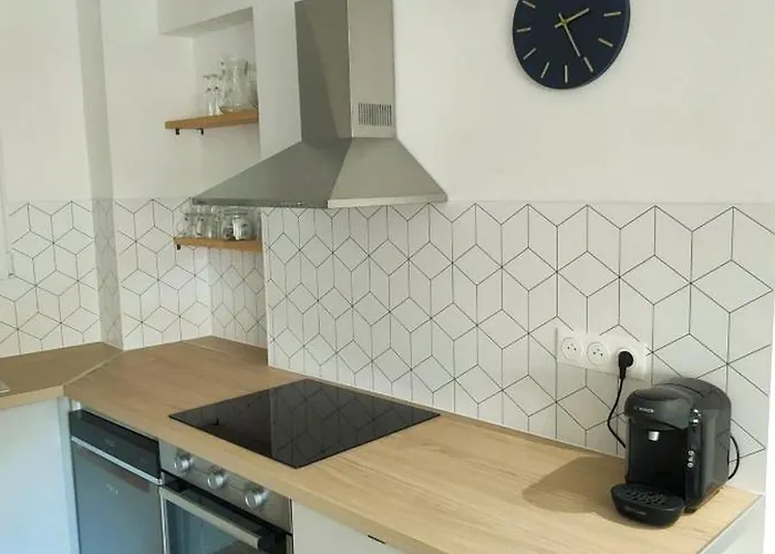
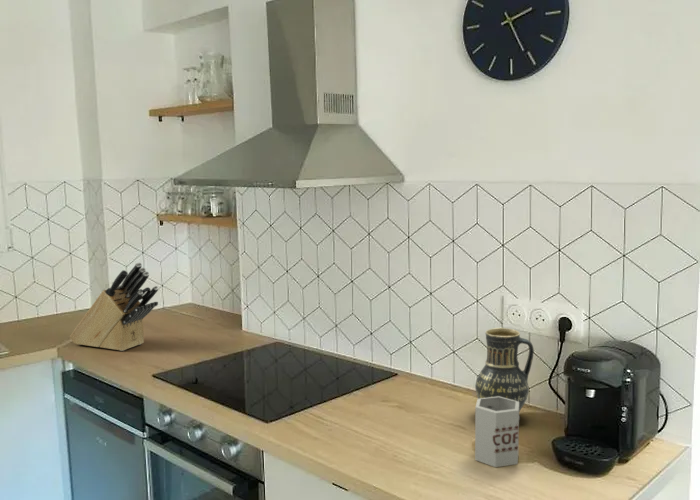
+ vase (502, 375)
+ knife block (113, 304)
+ mug (494, 429)
